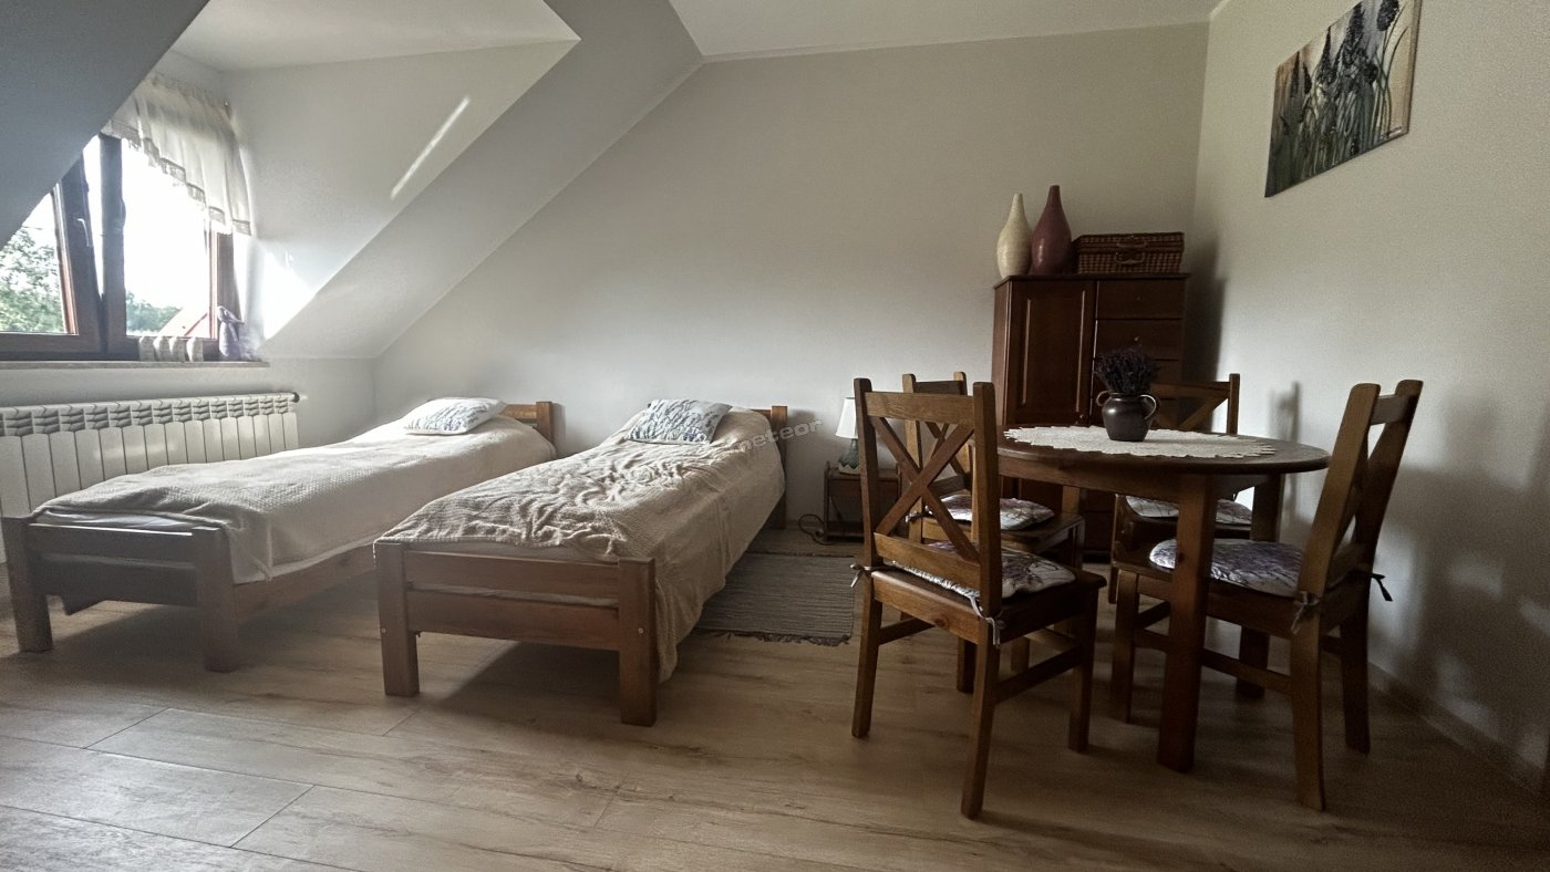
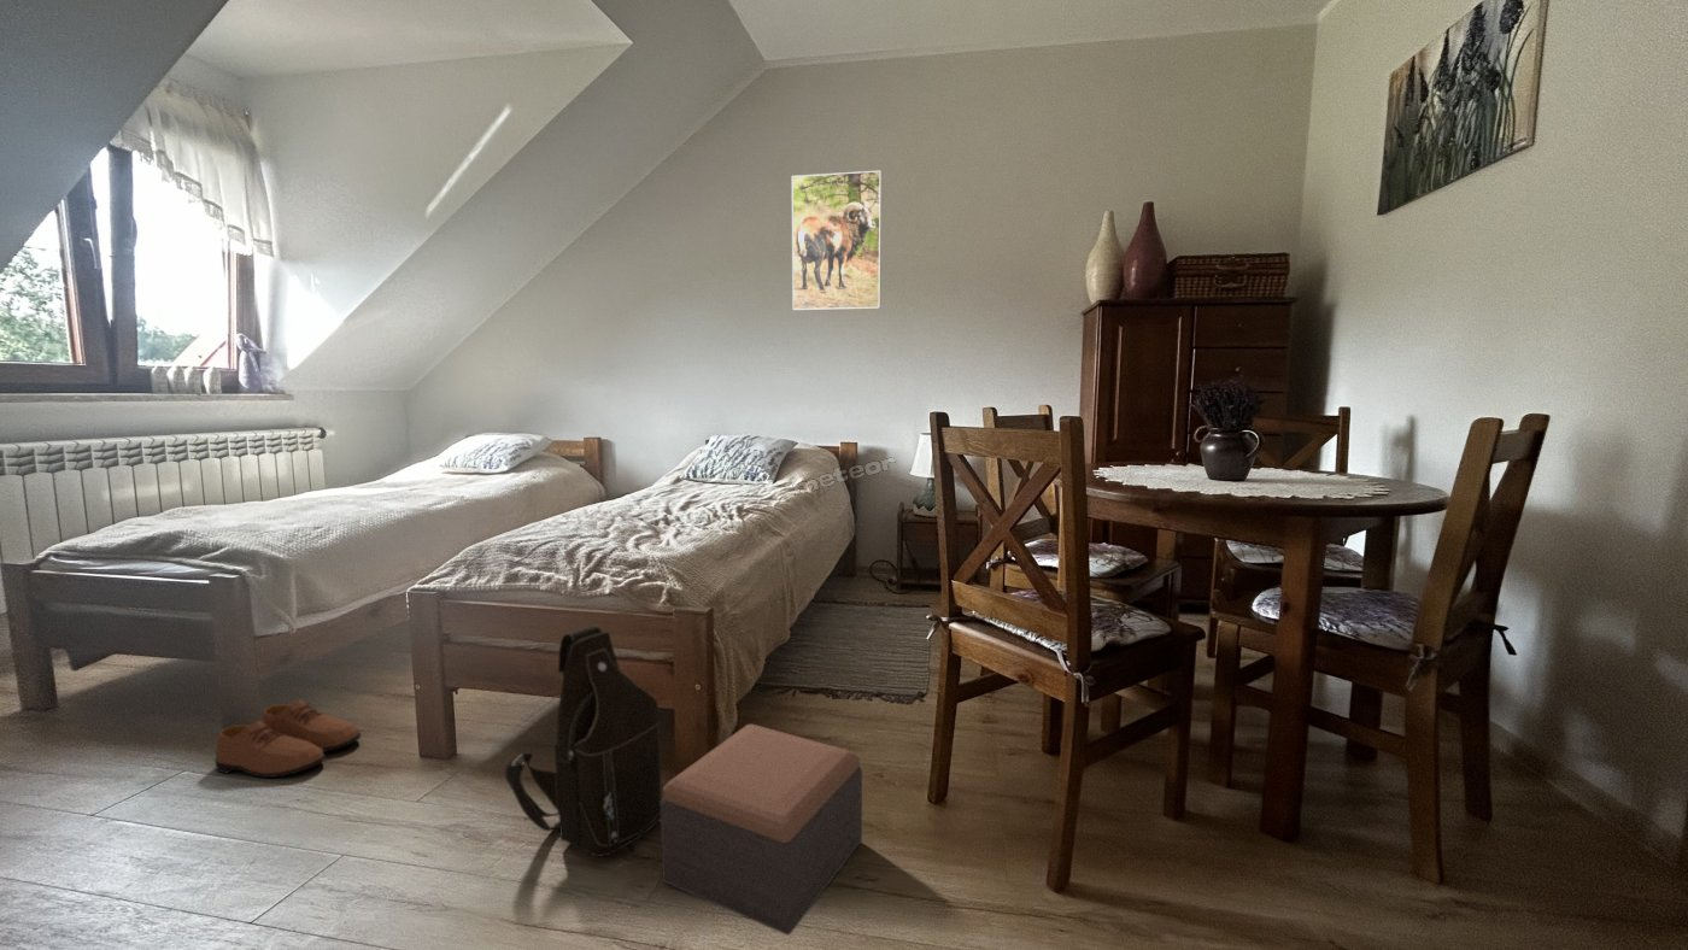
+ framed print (836, 242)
+ shoulder bag (590, 737)
+ footstool (764, 811)
+ shoe (289, 733)
